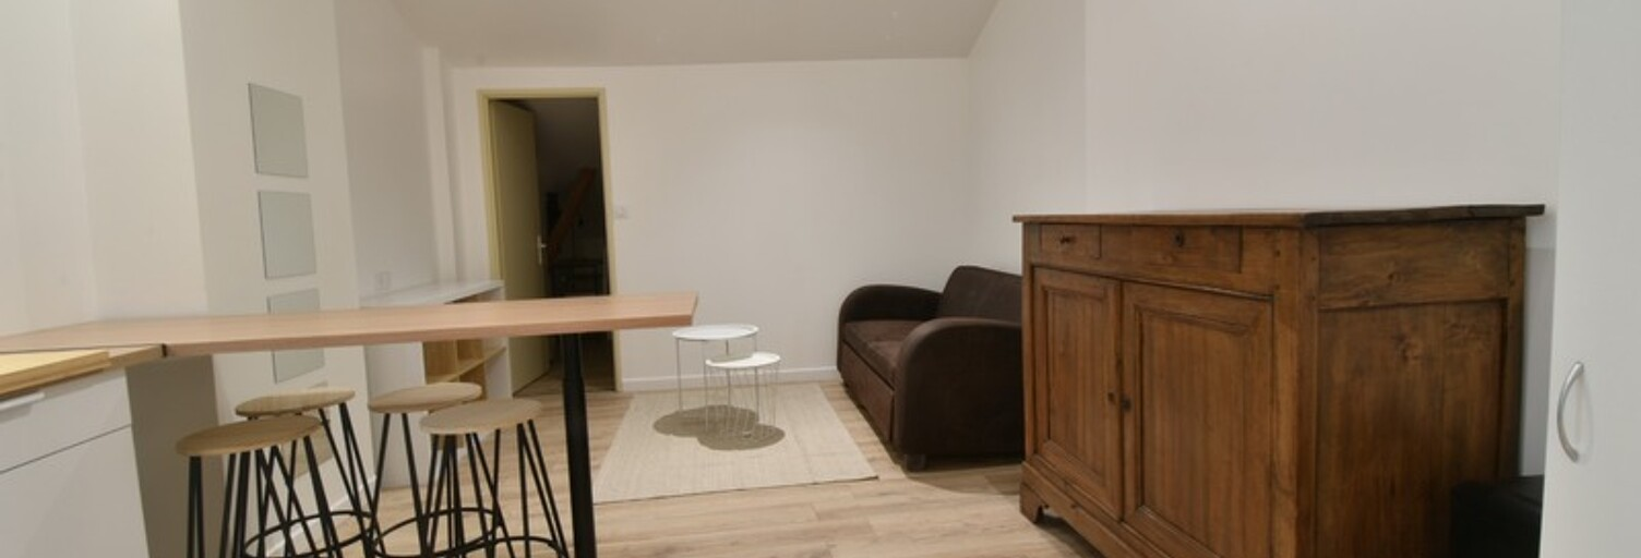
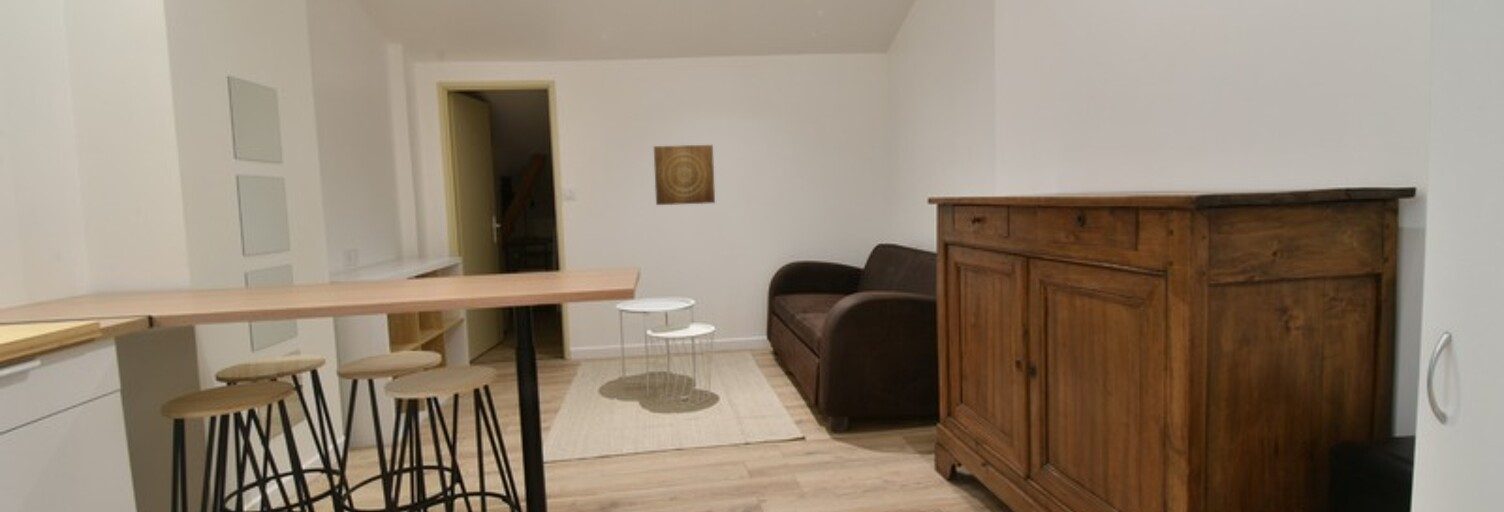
+ wall art (684, 174)
